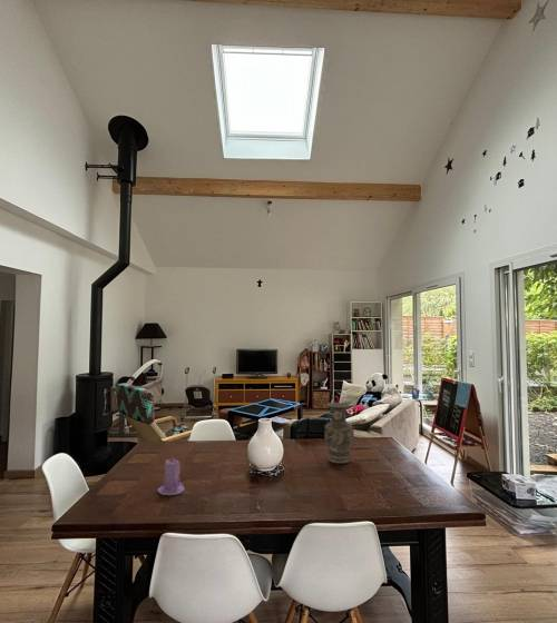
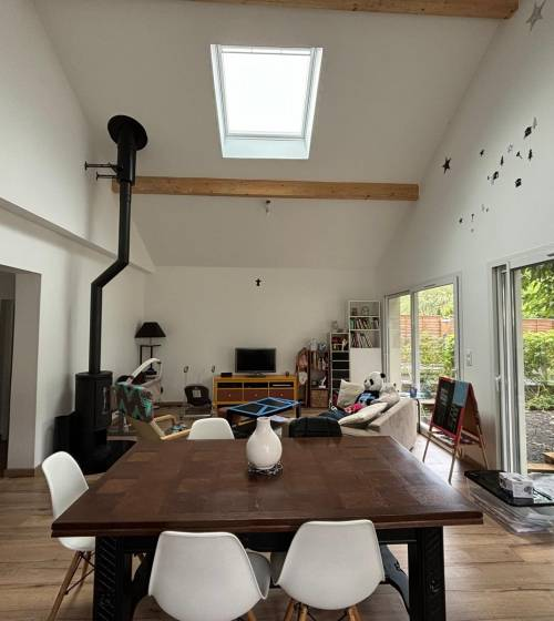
- candle (170, 473)
- vase (339, 432)
